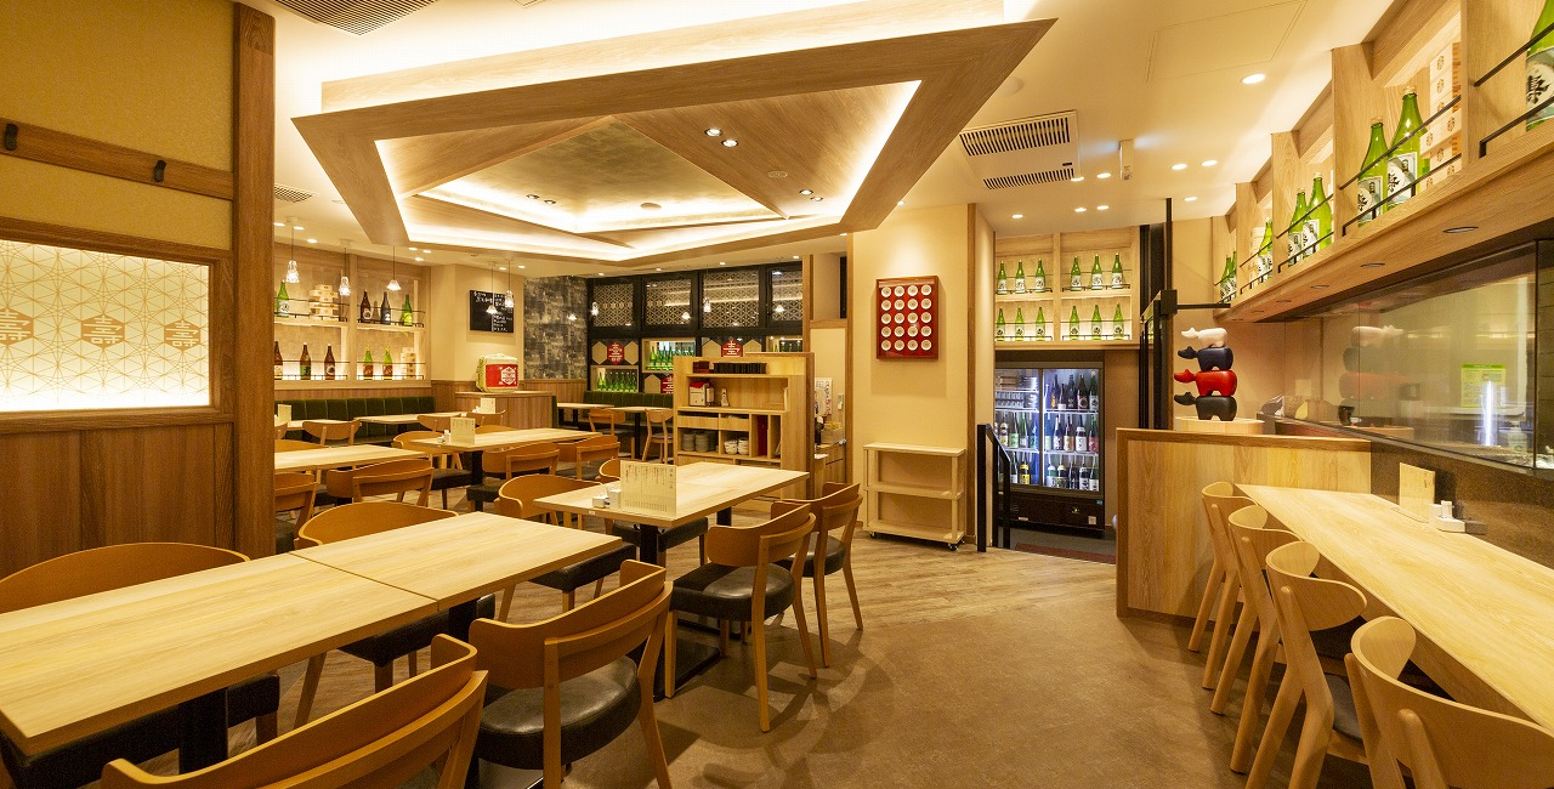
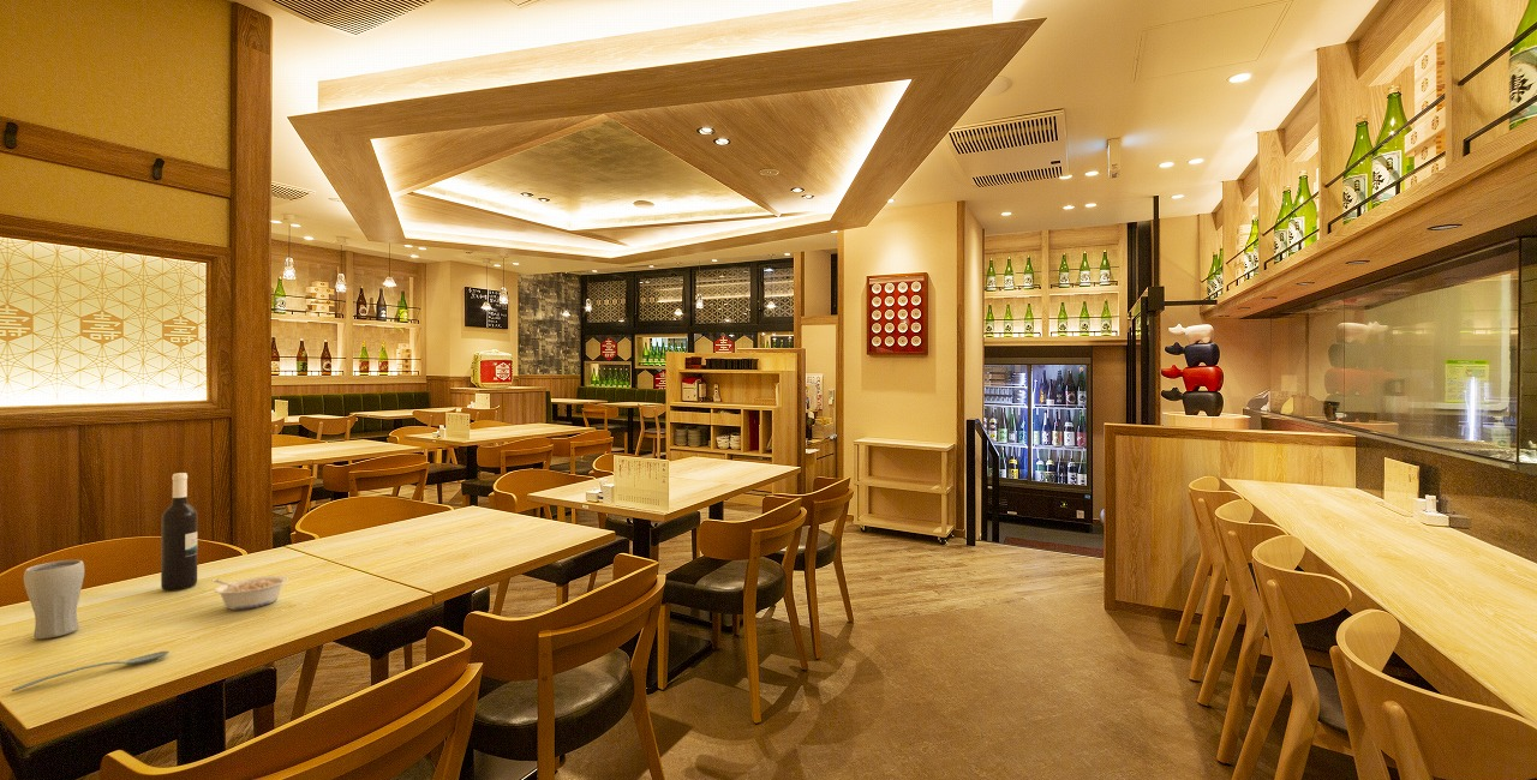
+ legume (249, 592)
+ spoon (95, 666)
+ drinking glass (54, 599)
+ wine bottle (179, 529)
